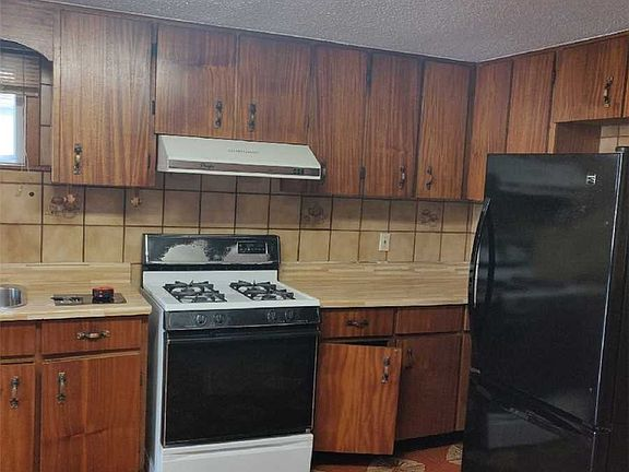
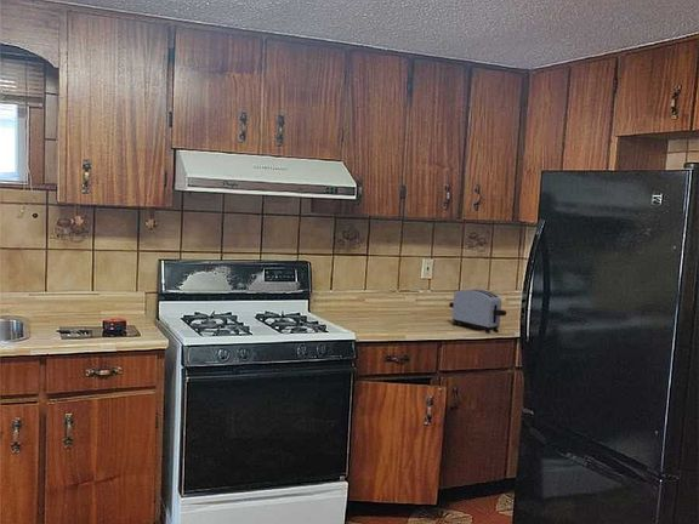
+ toaster (476, 309)
